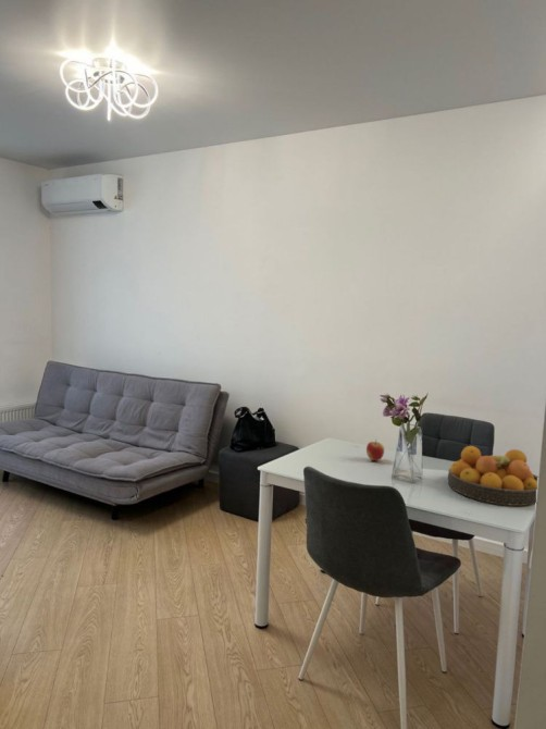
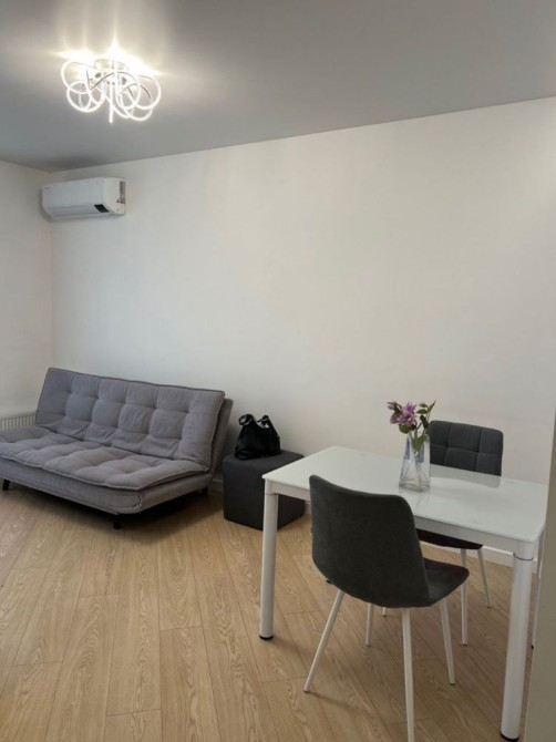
- fruit bowl (496, 470)
- apple (375, 449)
